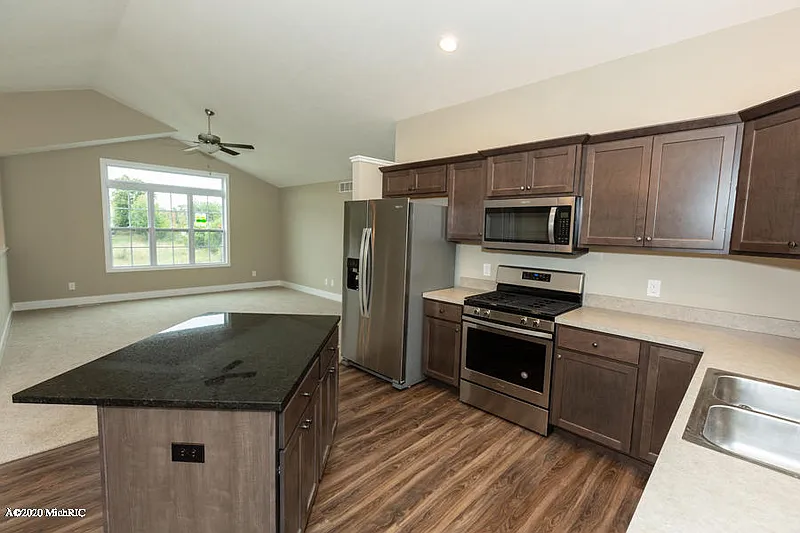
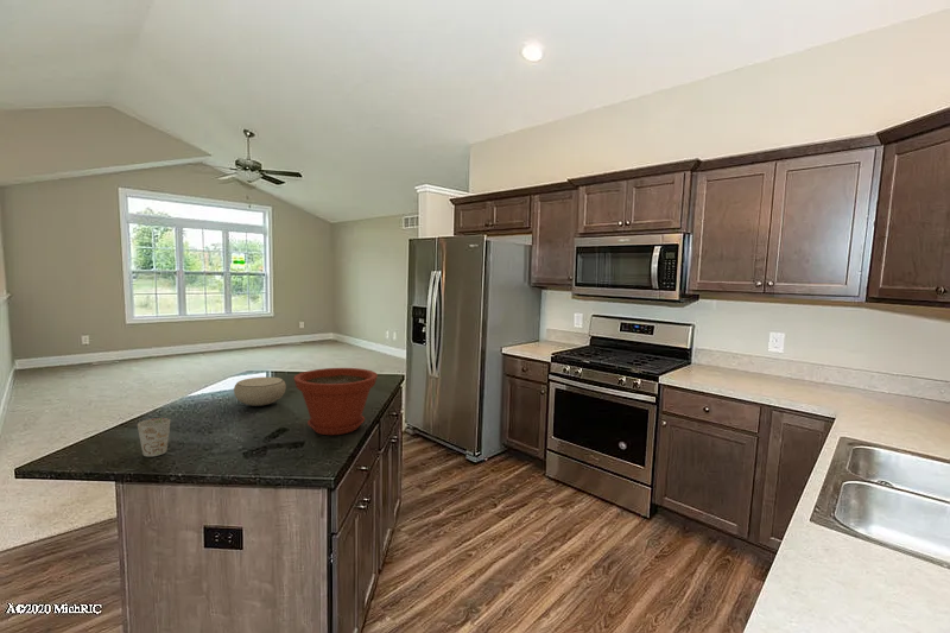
+ mug (158, 435)
+ bowl (260, 392)
+ plant pot (336, 401)
